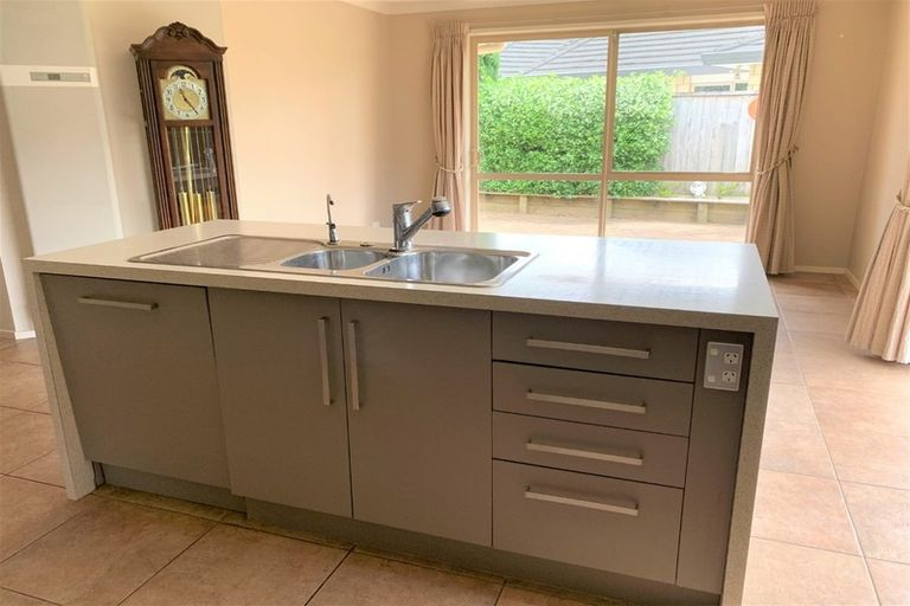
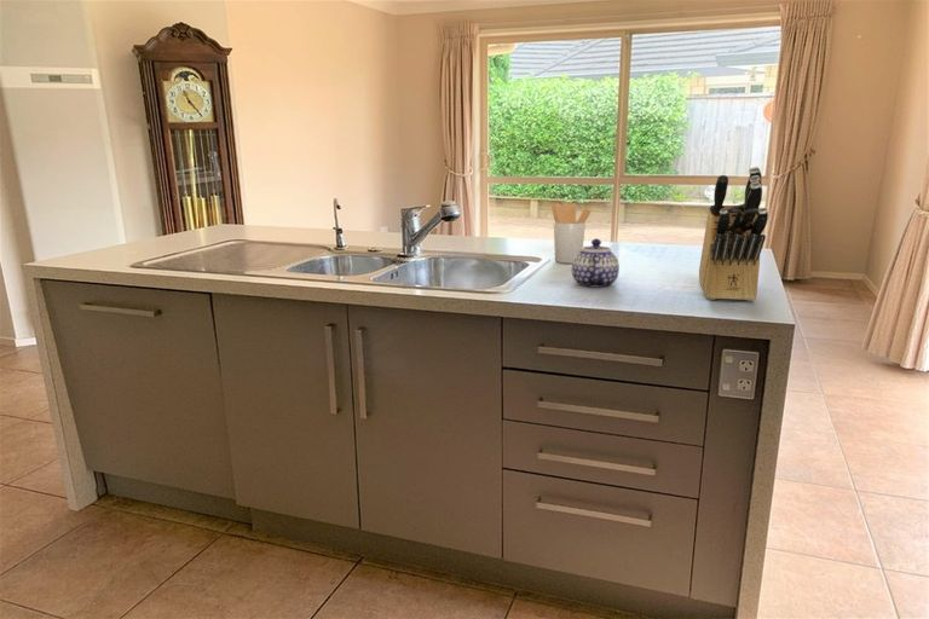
+ utensil holder (567, 231)
+ teapot (595, 261)
+ knife block (732, 231)
